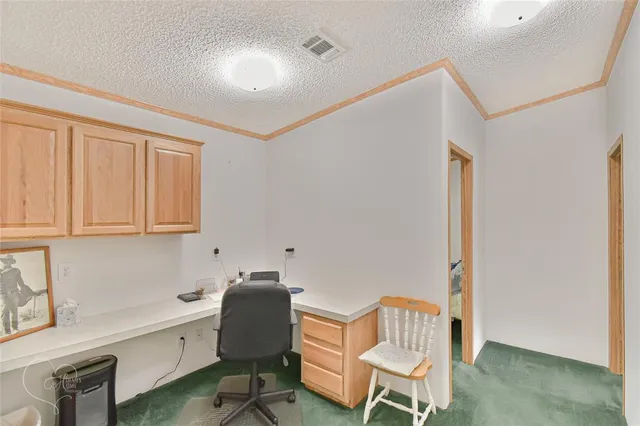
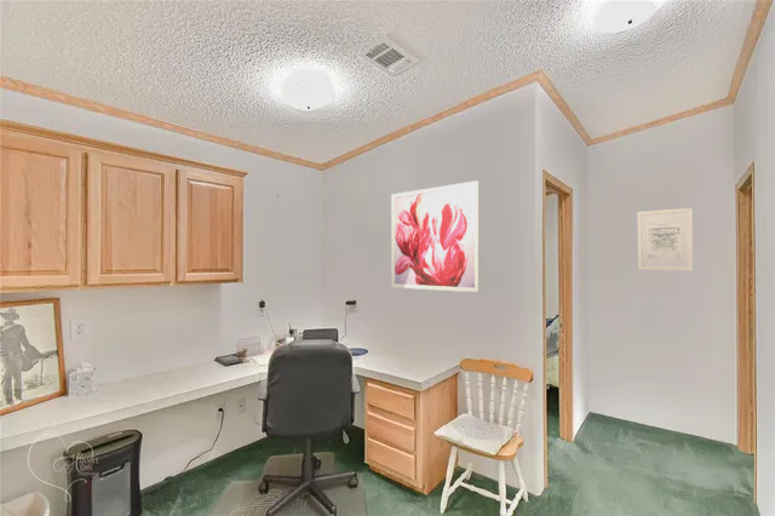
+ wall art (431, 239)
+ wall art (664, 240)
